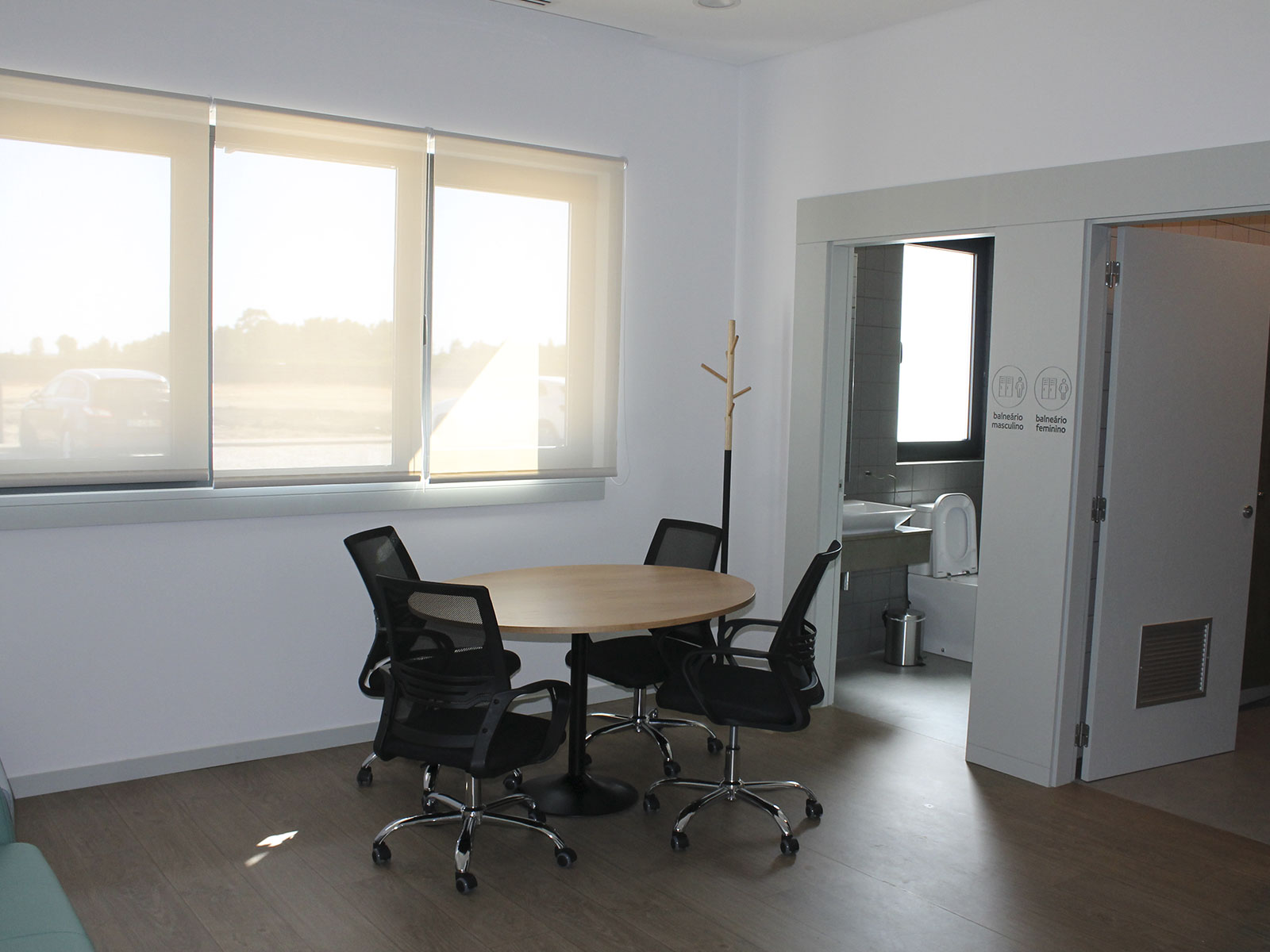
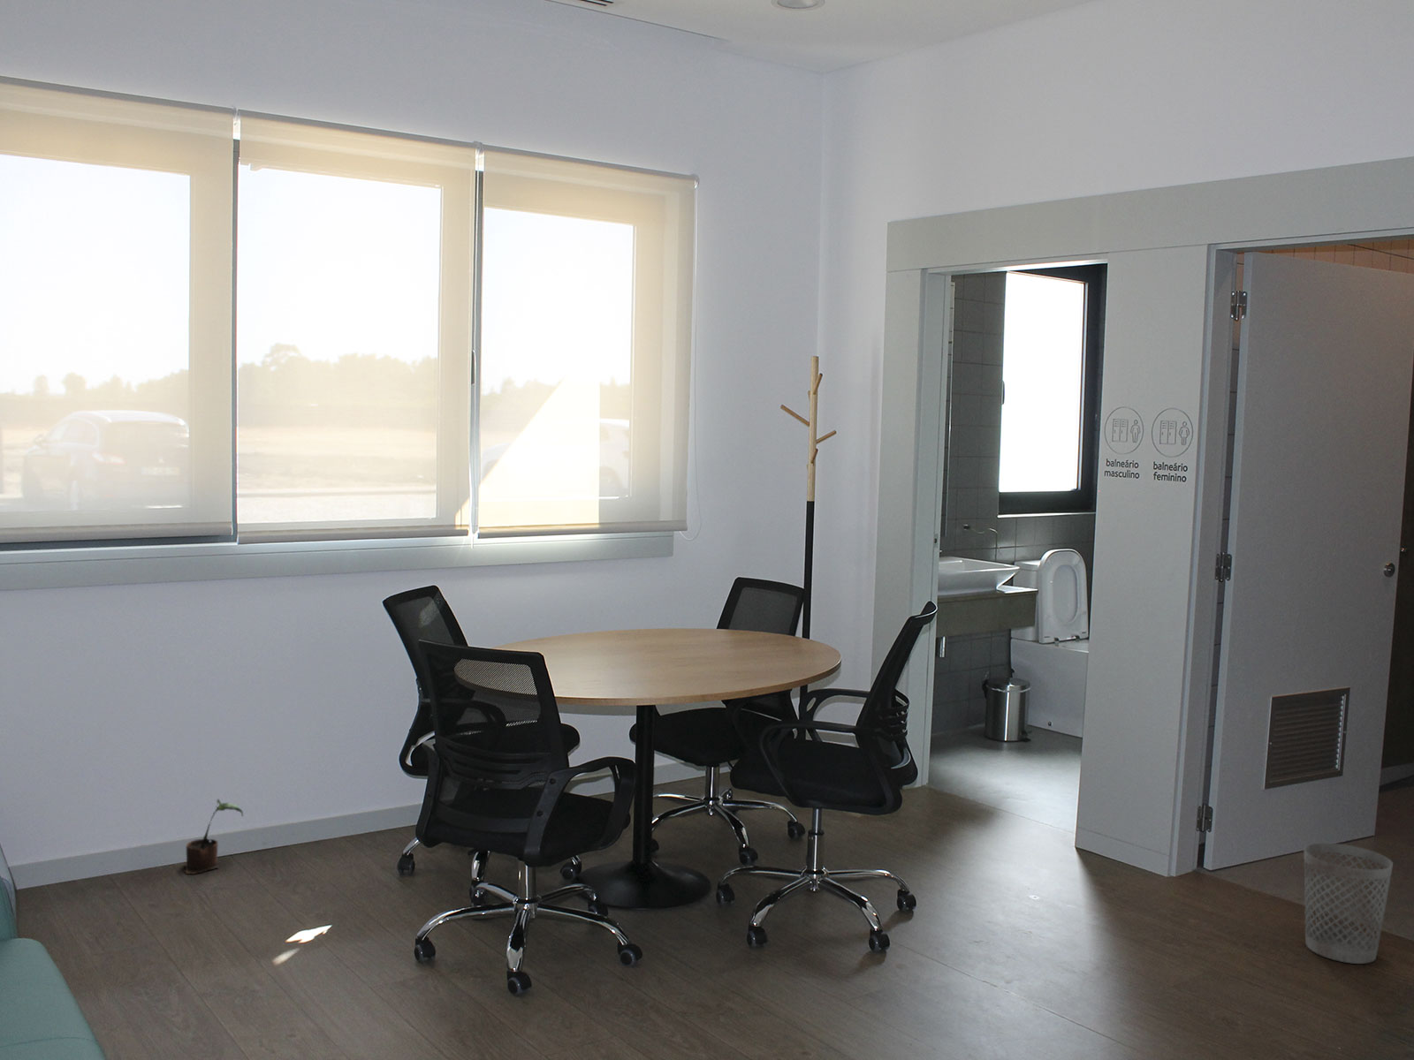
+ wastebasket (1343, 903)
+ potted plant (208, 827)
